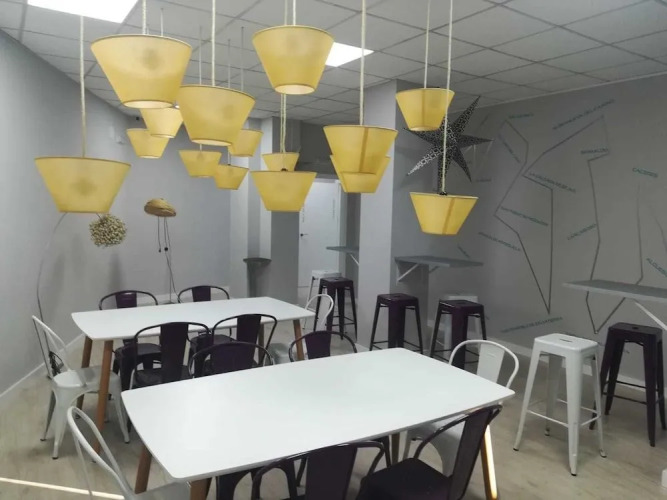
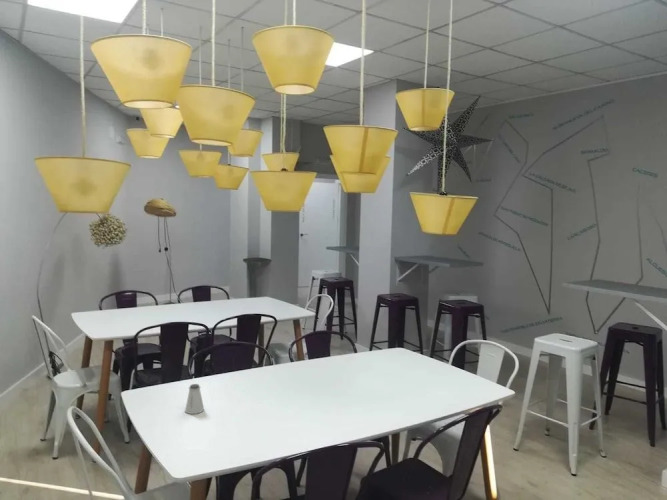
+ saltshaker (194, 397)
